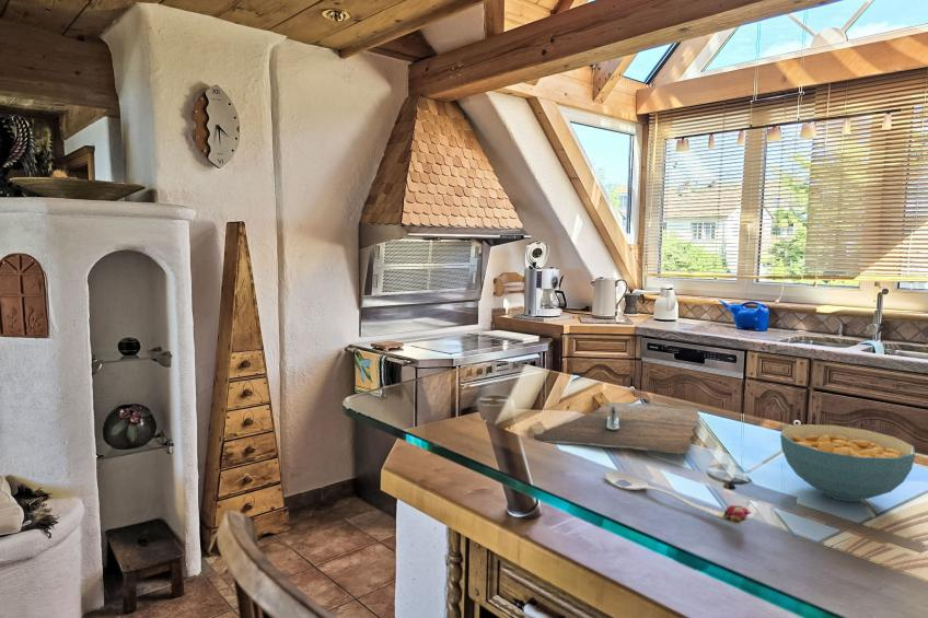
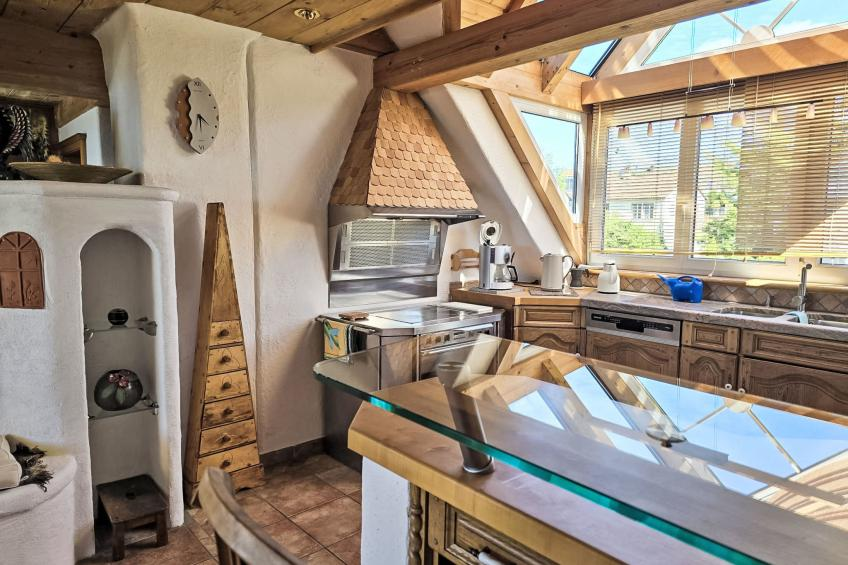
- cereal bowl (843, 467)
- spoon (671, 493)
- cutting board (605, 411)
